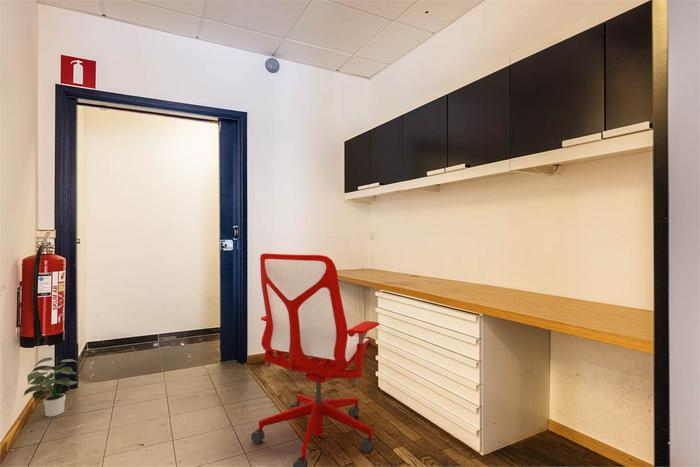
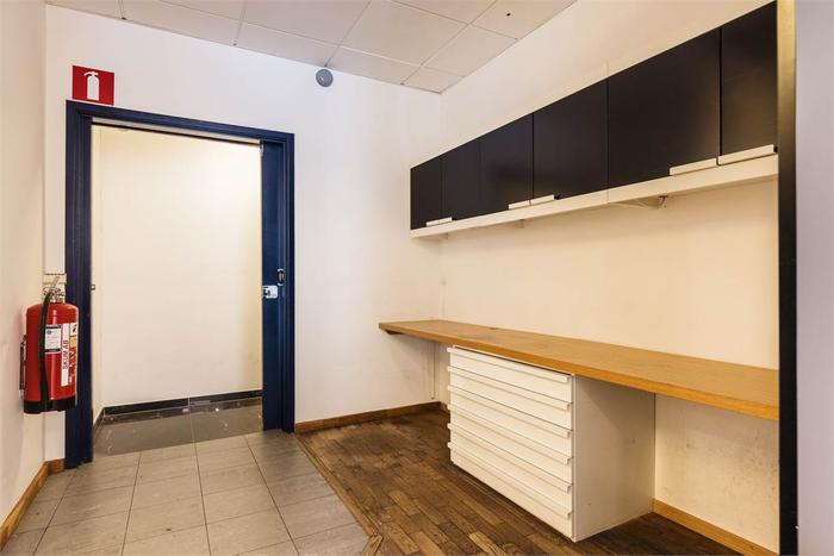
- potted plant (54, 386)
- office chair (318, 344)
